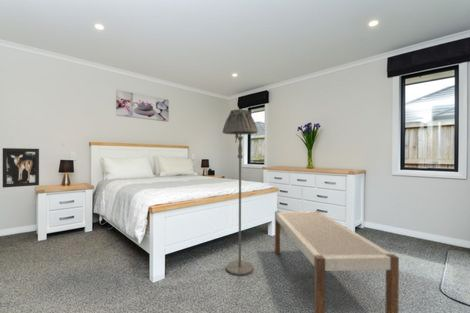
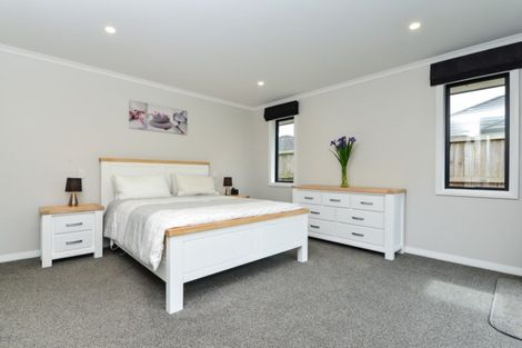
- wall art (21, 167)
- floor lamp (239, 189)
- bench (318, 253)
